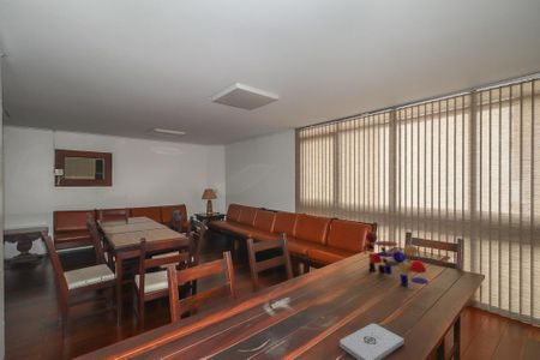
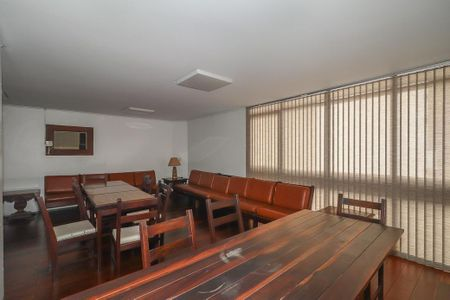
- notepad (371, 342)
- board game (389, 256)
